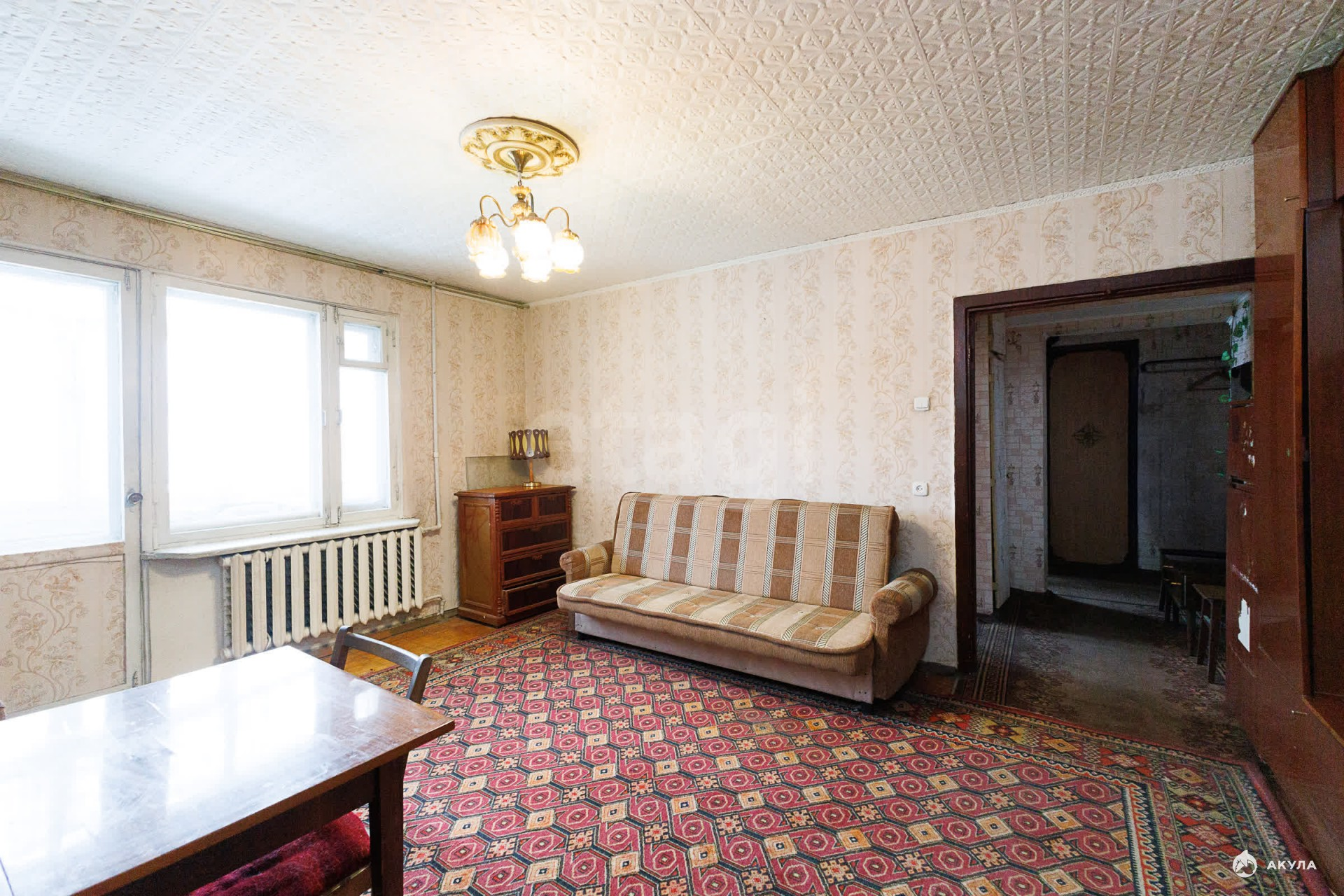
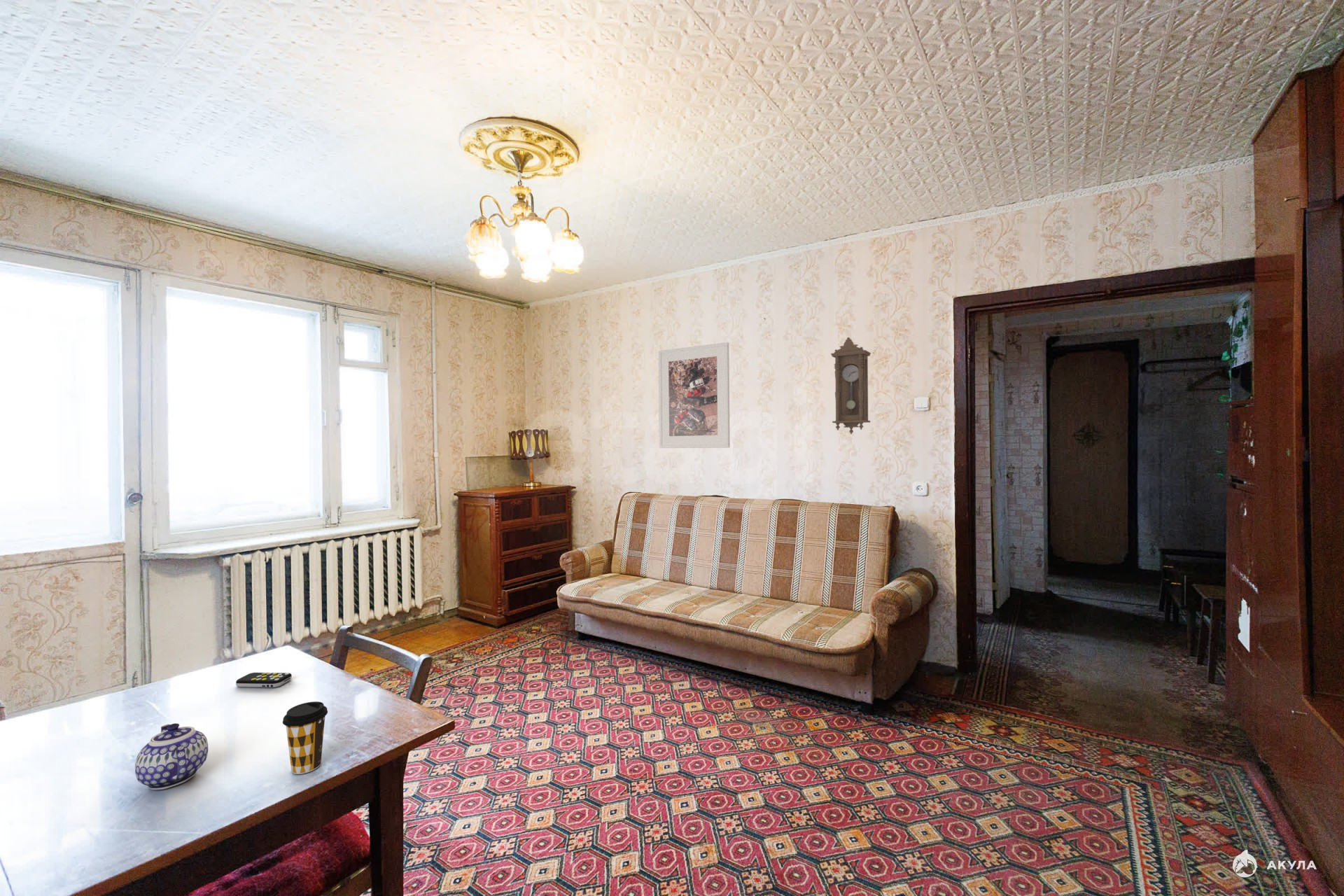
+ remote control (264, 679)
+ teapot (172, 752)
+ coffee cup (305, 738)
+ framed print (692, 397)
+ pendulum clock (850, 386)
